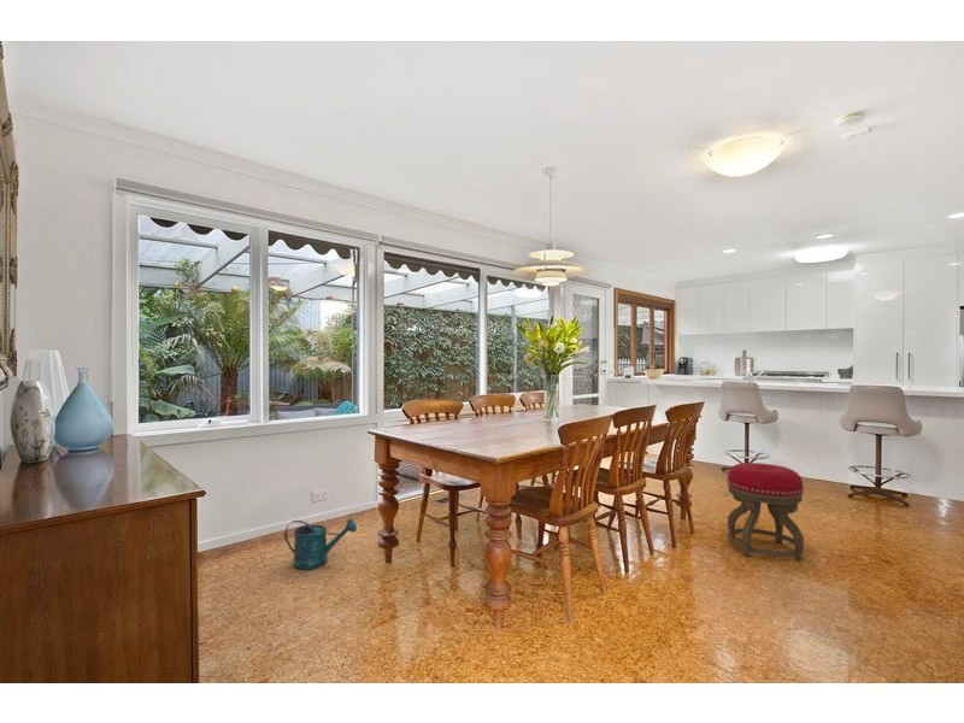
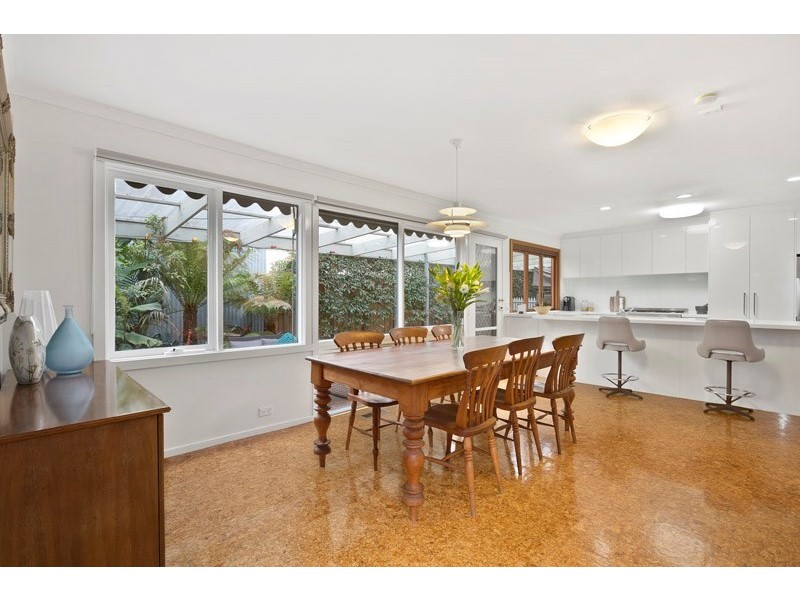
- stool (759, 507)
- watering can (321, 541)
